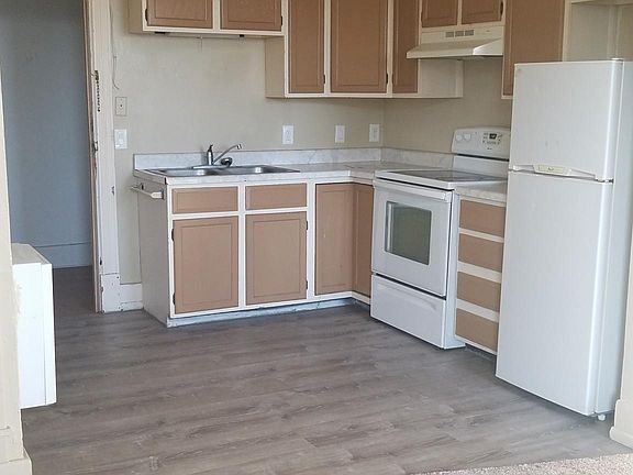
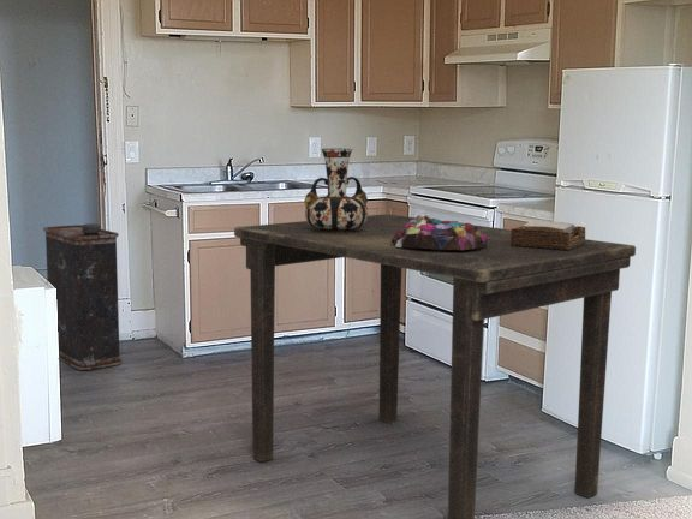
+ napkin holder (548, 233)
+ dining table (398, 358)
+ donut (437, 231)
+ vase (336, 189)
+ oil can (82, 290)
